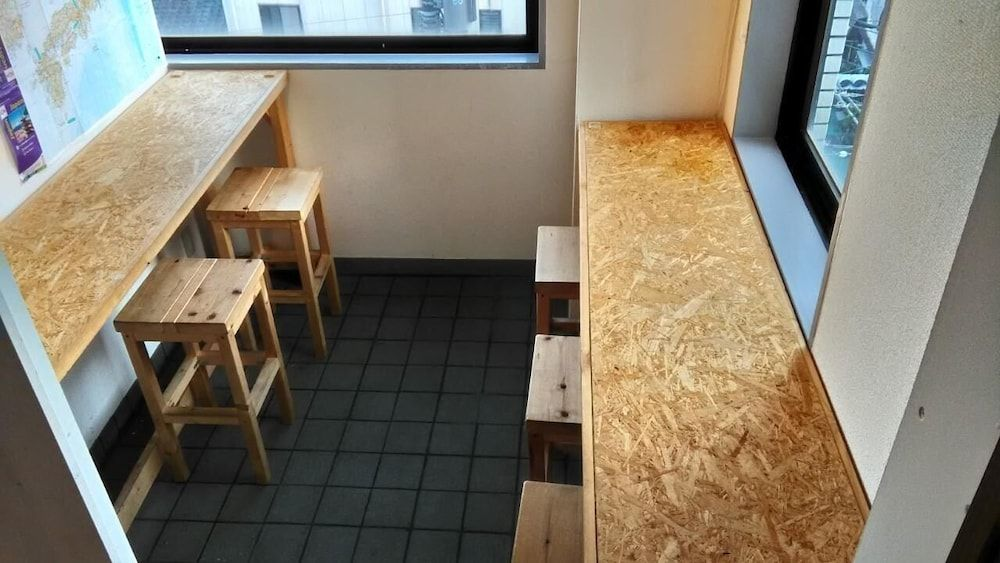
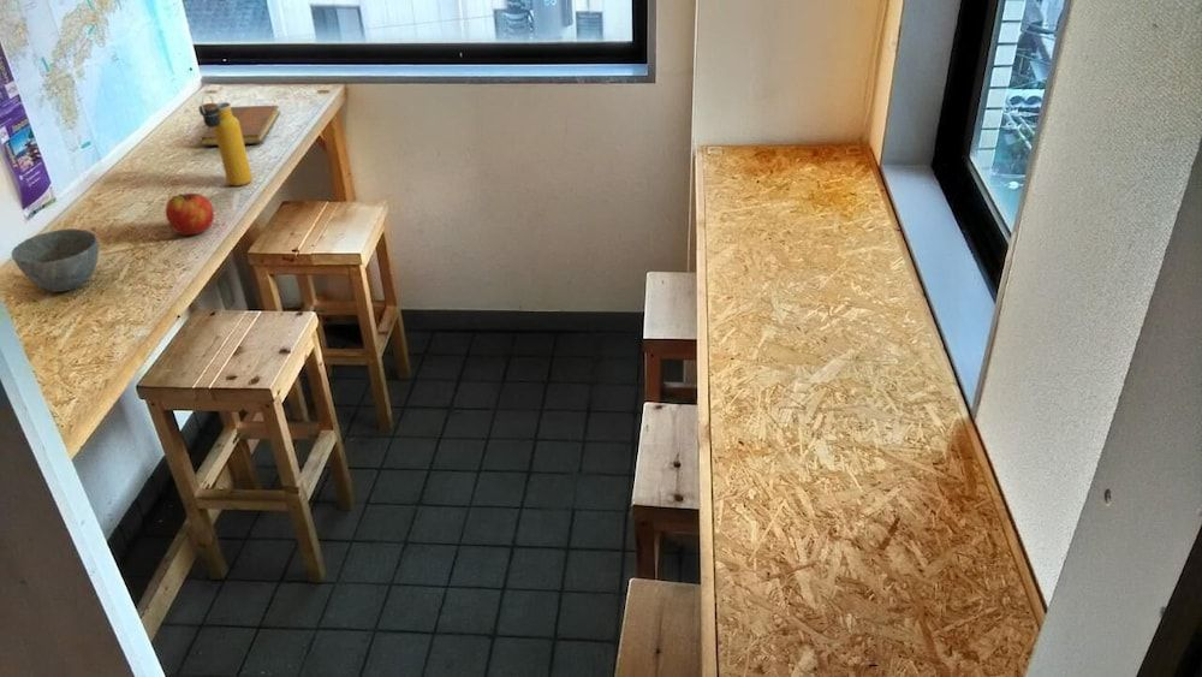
+ water bottle (224, 139)
+ apple (189, 210)
+ bowl (61, 265)
+ notebook (242, 124)
